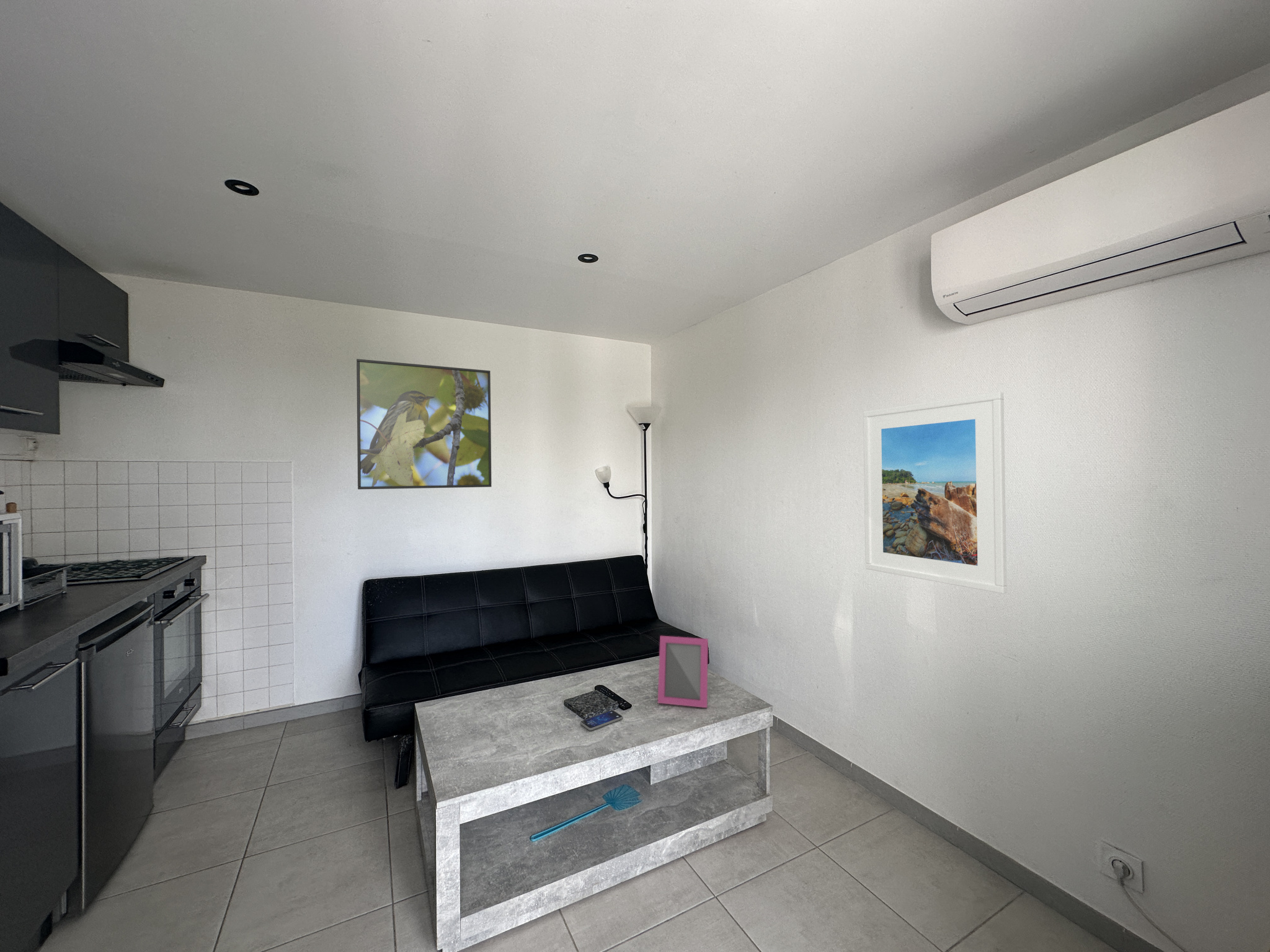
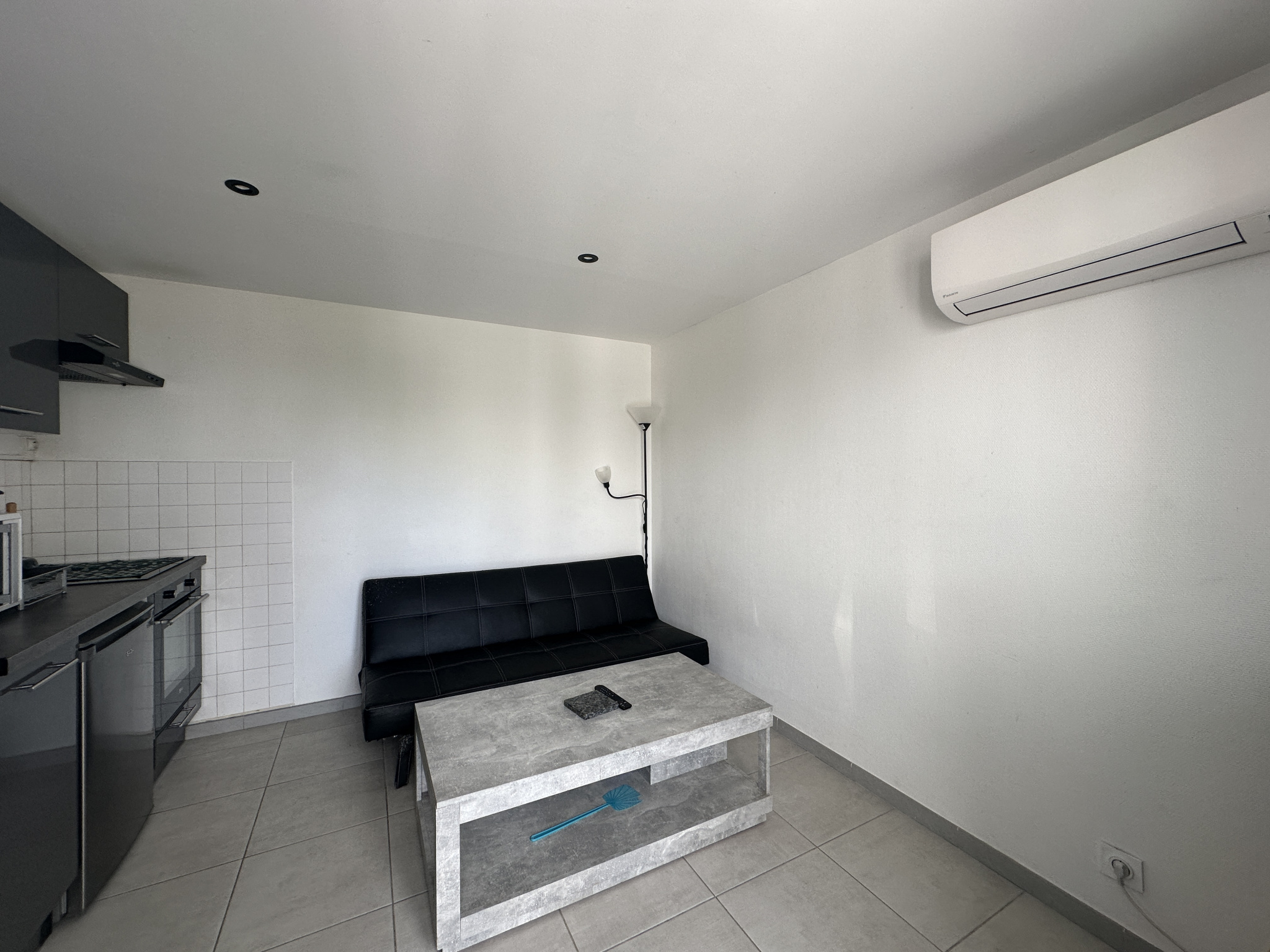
- smartphone (602, 720)
- picture frame (683, 668)
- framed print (427, 426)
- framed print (926, 491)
